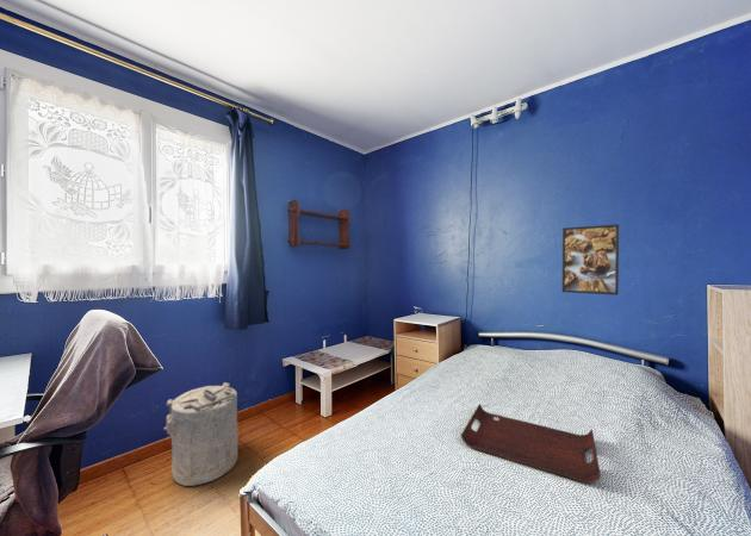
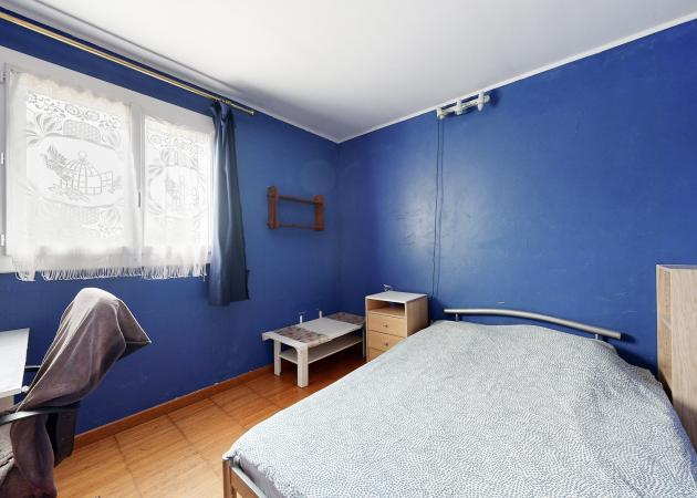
- serving tray (527, 436)
- laundry hamper (203, 428)
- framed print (589, 260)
